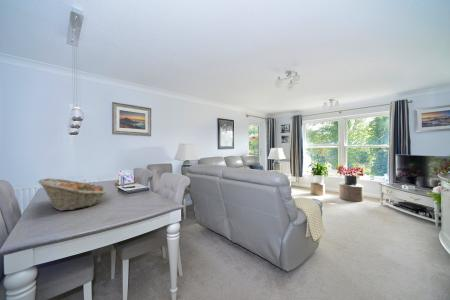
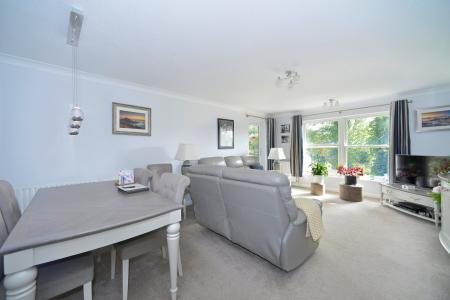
- fruit basket (74, 191)
